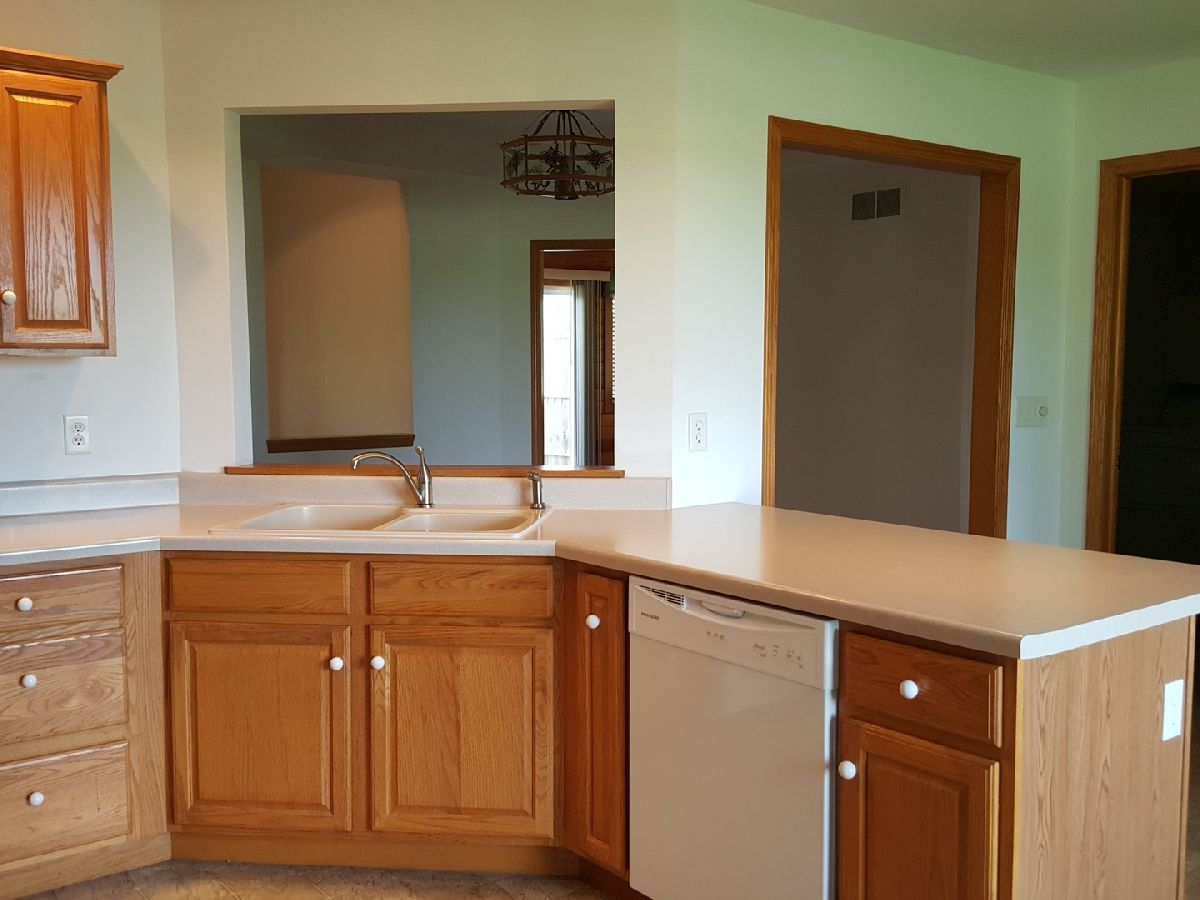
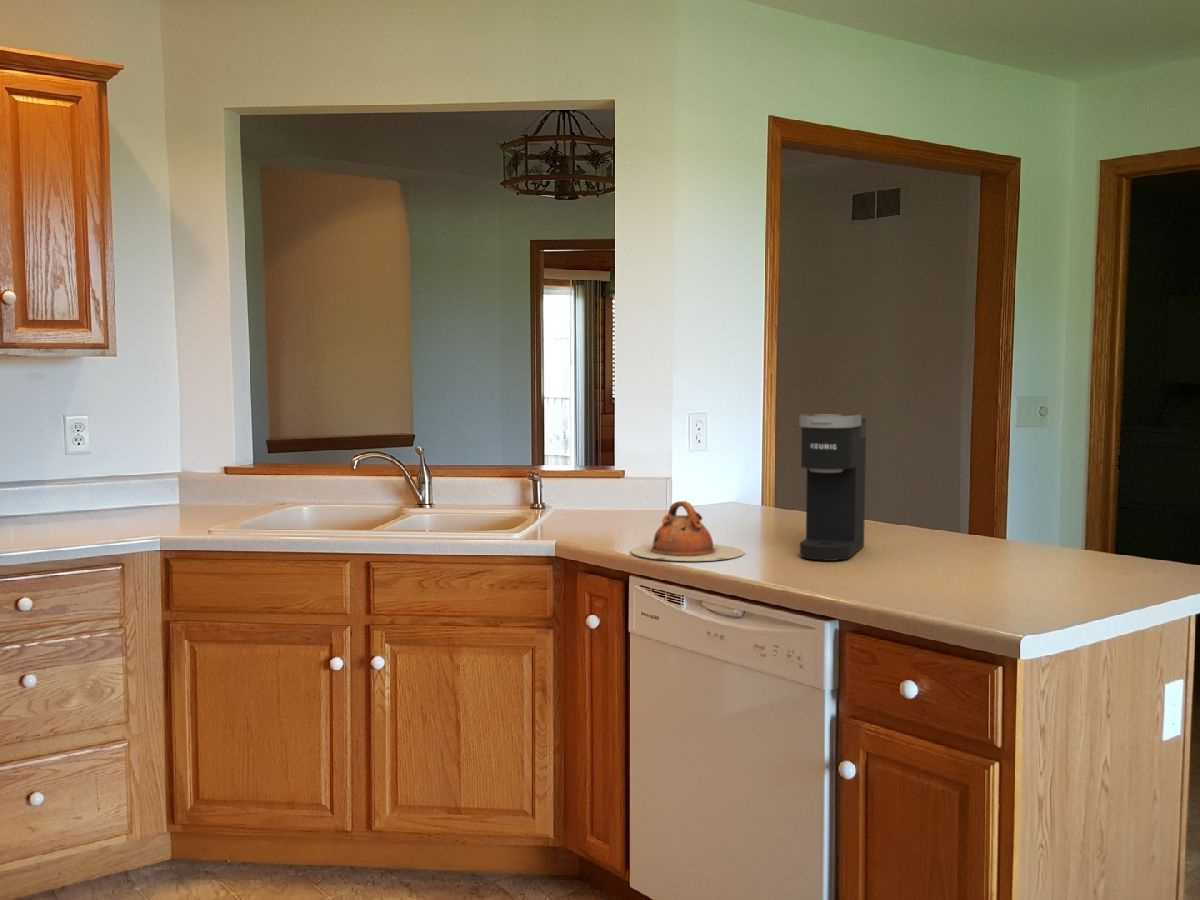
+ teapot (687, 526)
+ coffee maker (833, 482)
